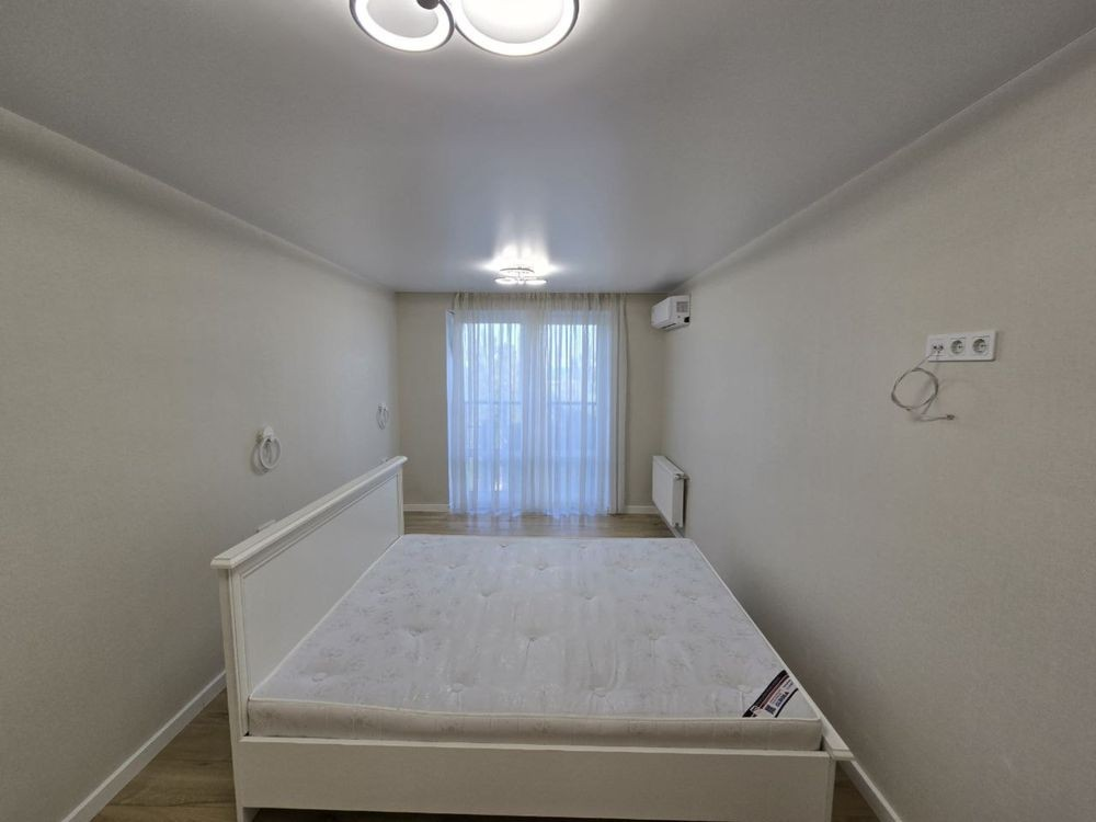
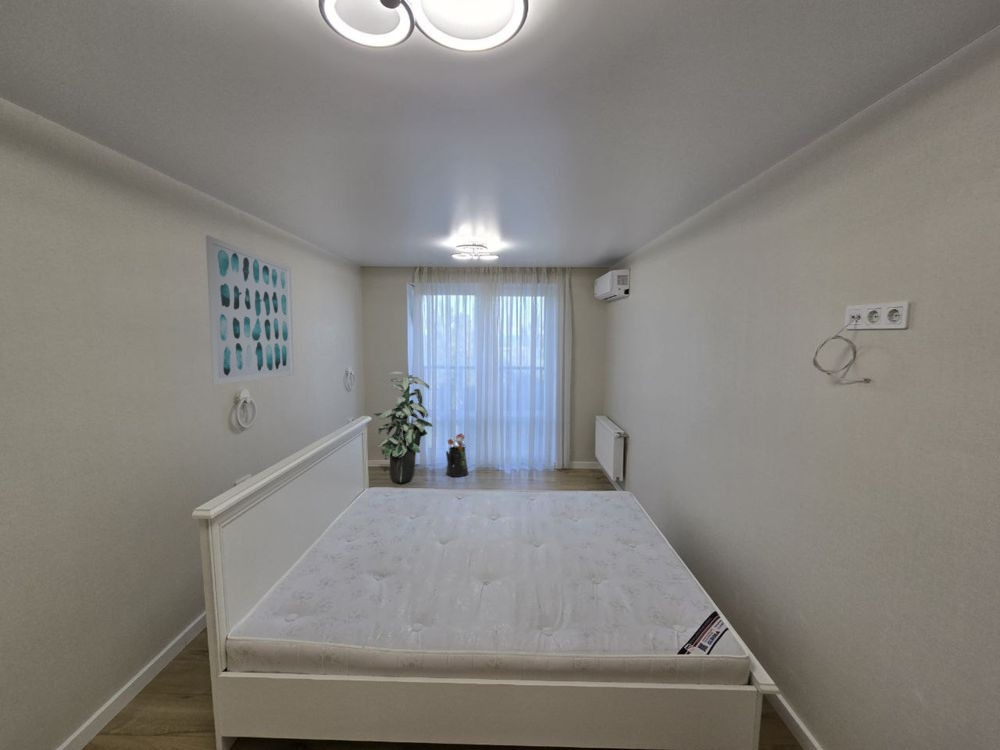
+ wall art (257, 317)
+ indoor plant (402, 425)
+ watering can (456, 454)
